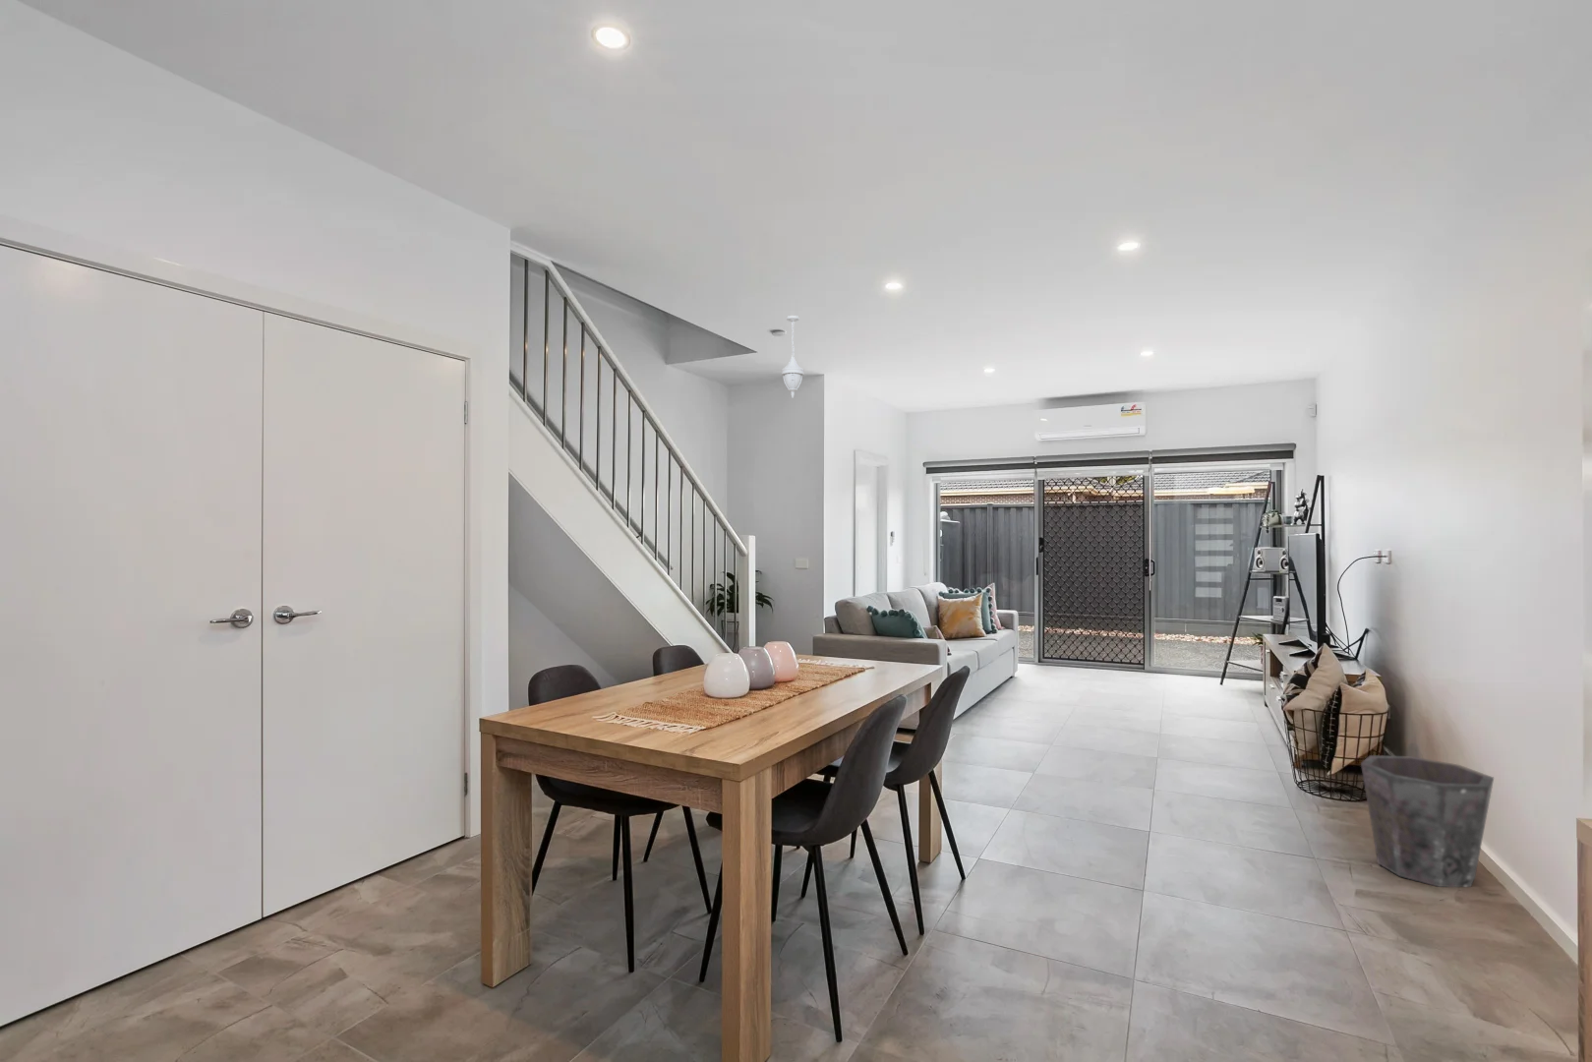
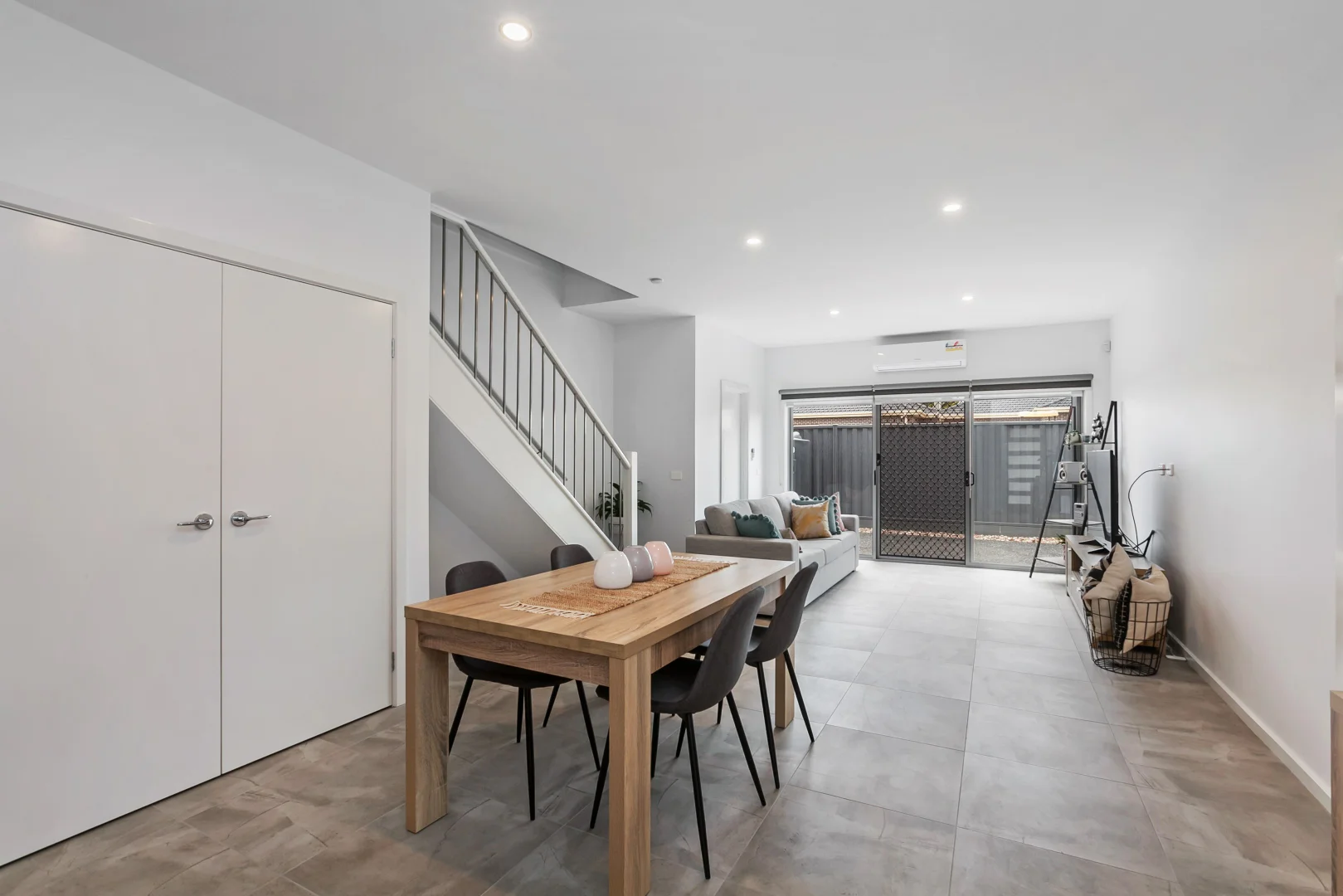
- pendant light (793, 358)
- waste bin (1425, 820)
